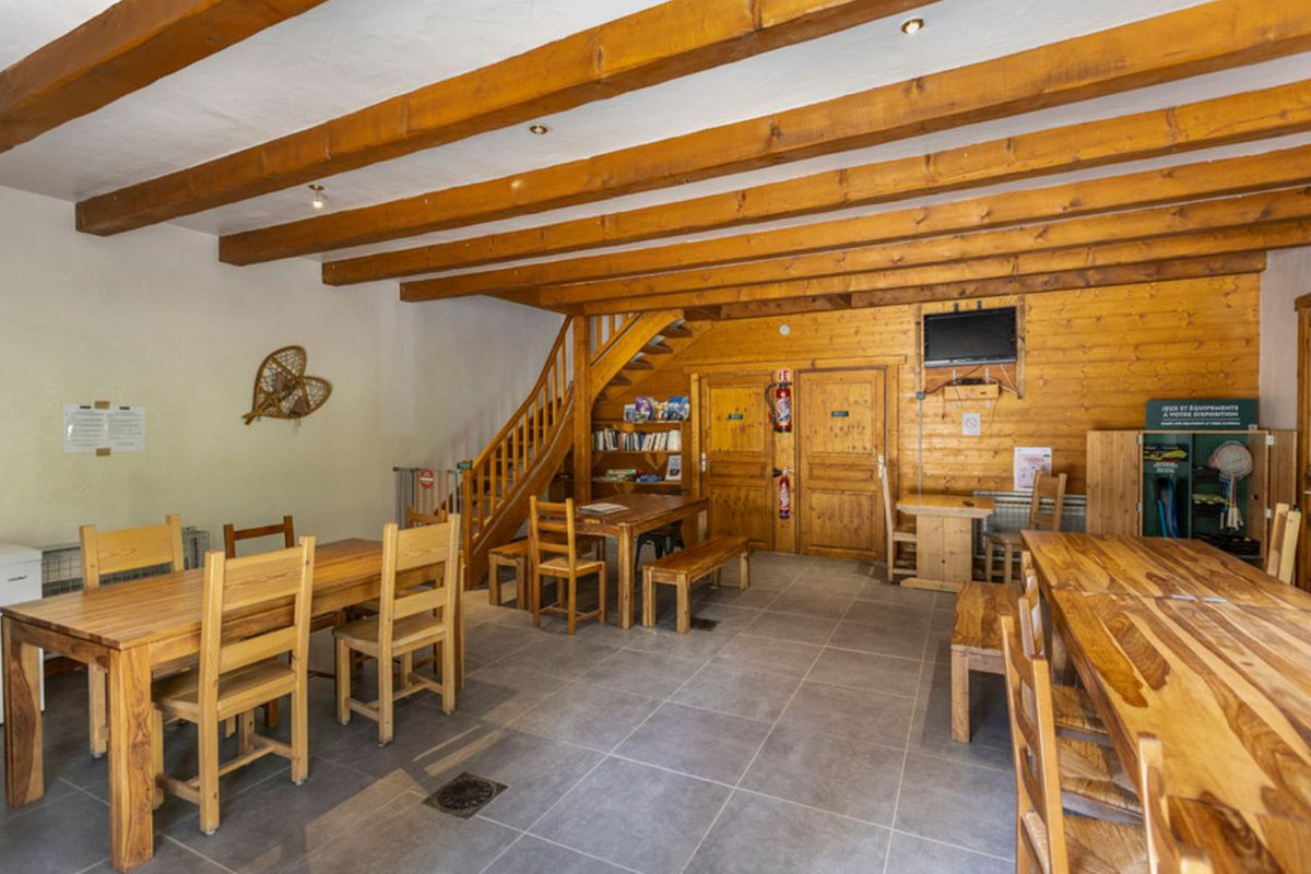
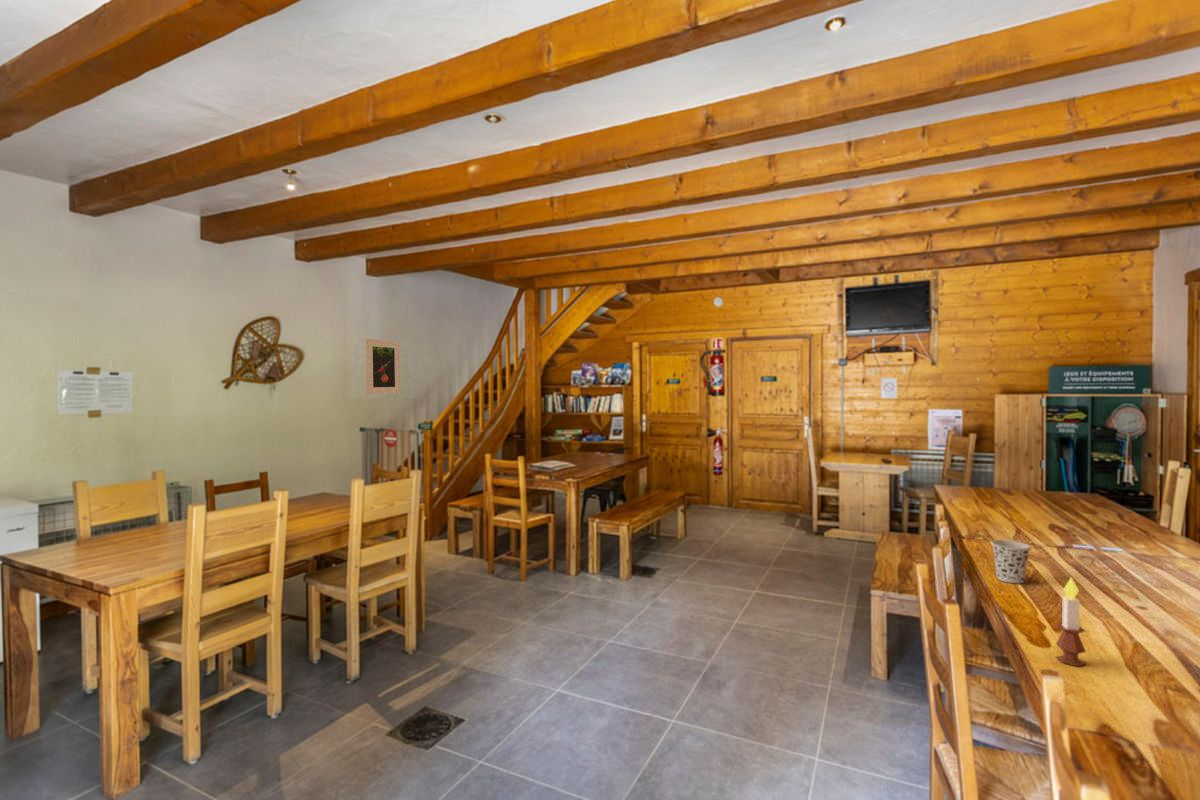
+ cup (1010, 562)
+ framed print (383, 367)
+ candle (1070, 618)
